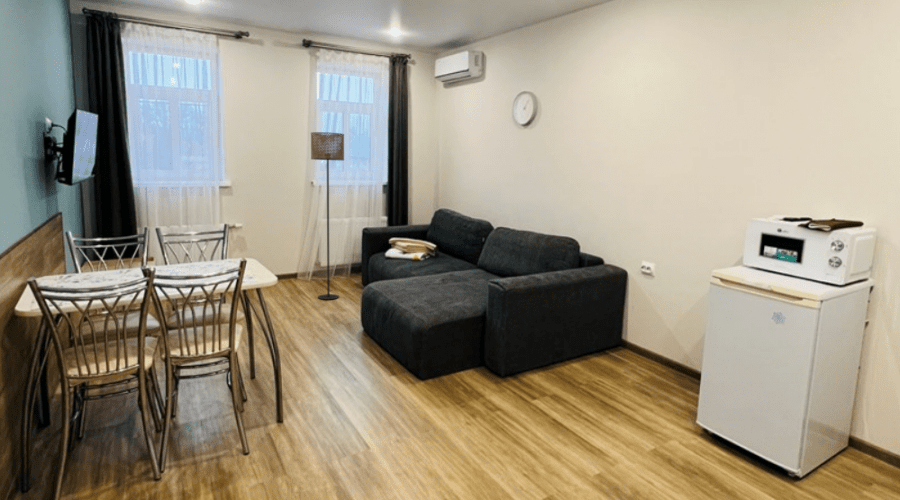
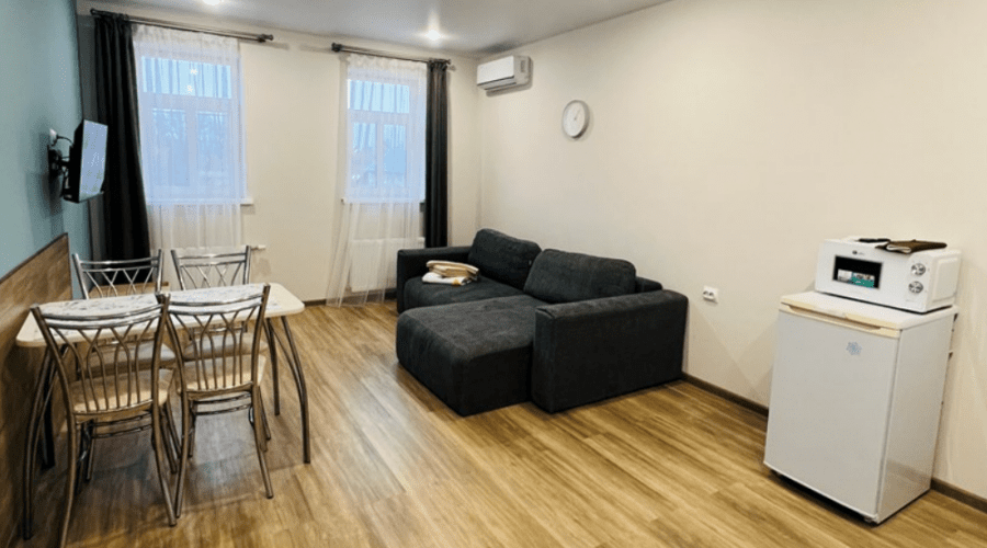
- floor lamp (328, 217)
